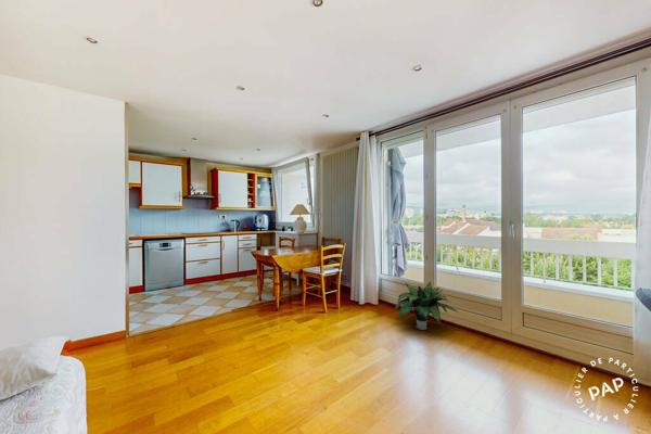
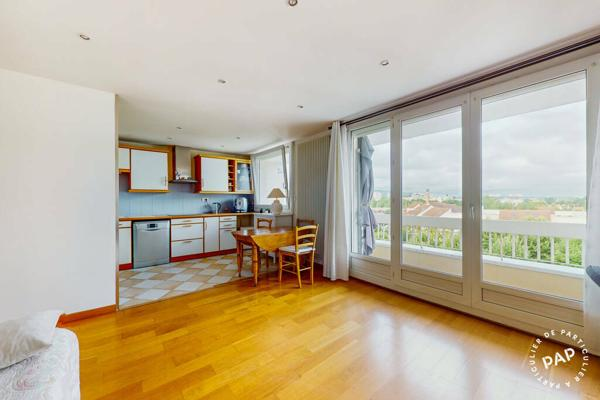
- potted plant (423, 305)
